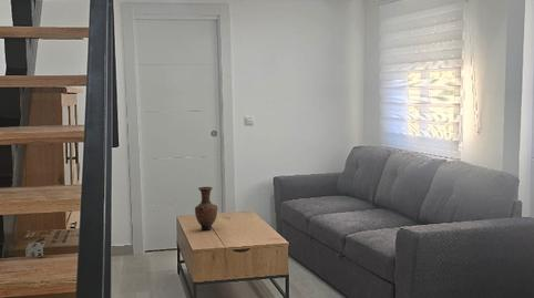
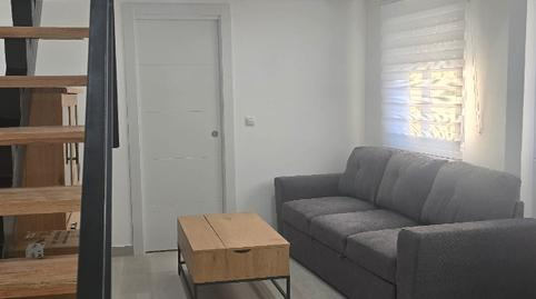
- vase (206, 208)
